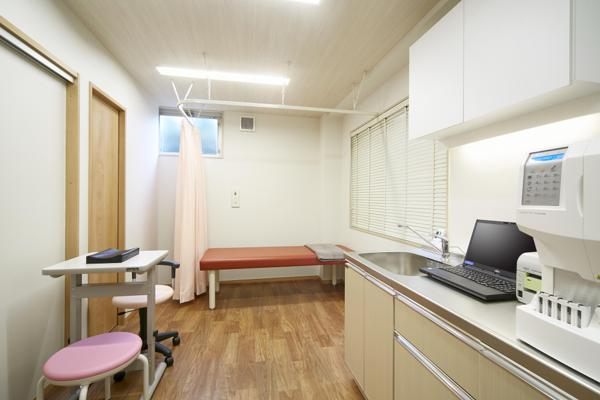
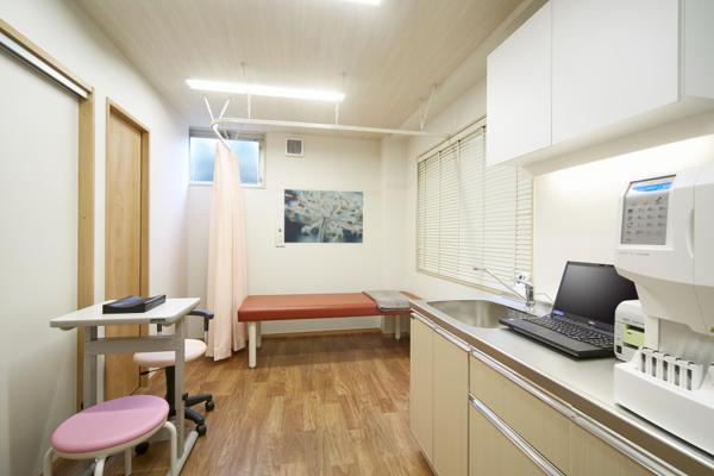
+ wall art (324, 217)
